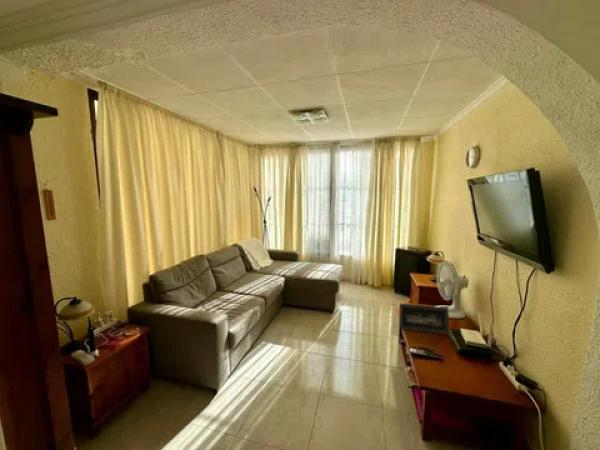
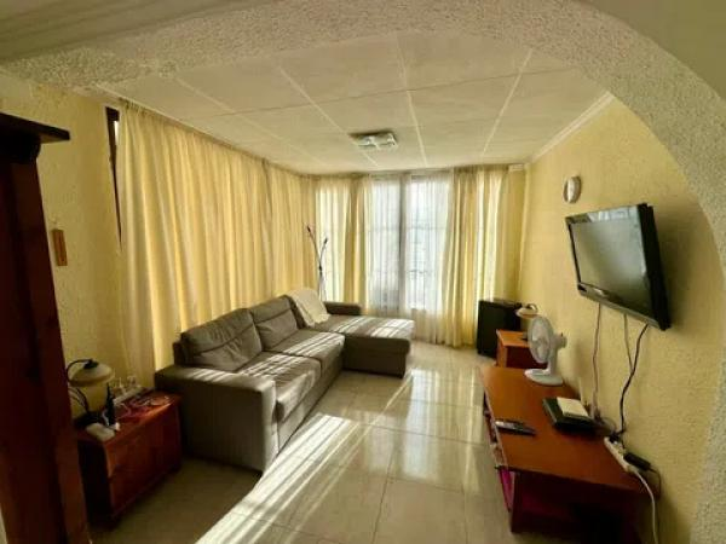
- picture frame (423, 317)
